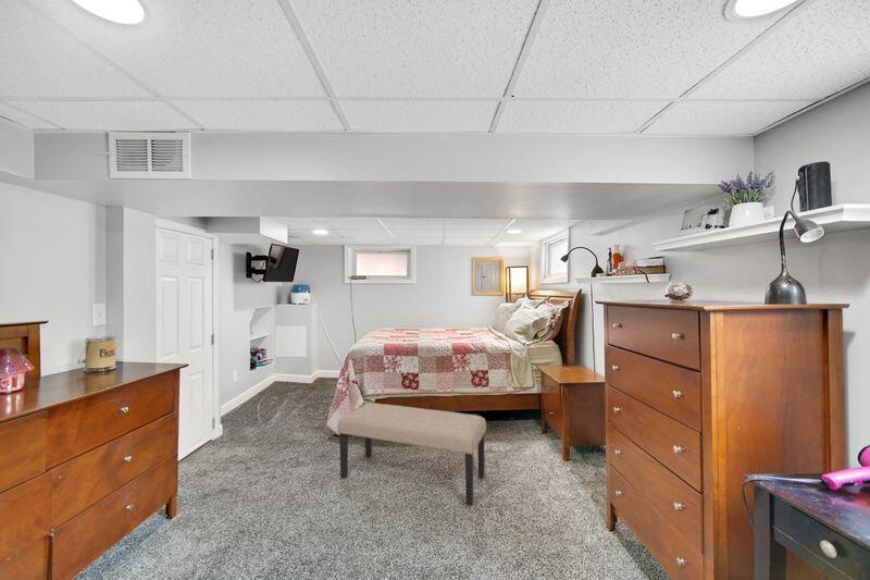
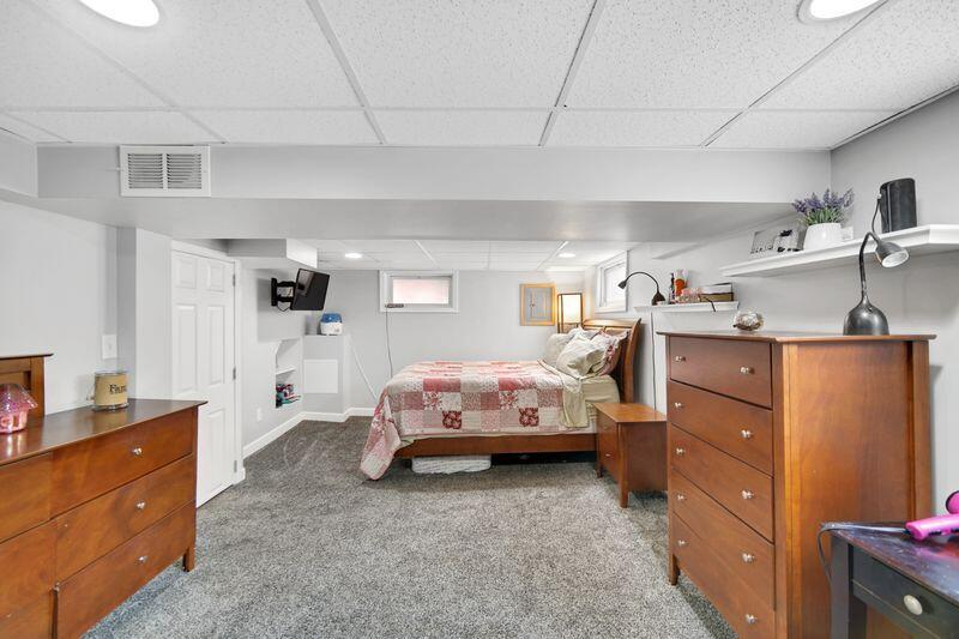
- bench (412, 444)
